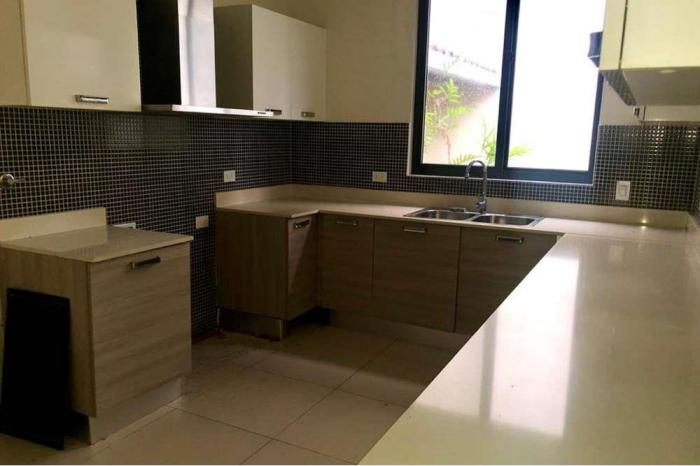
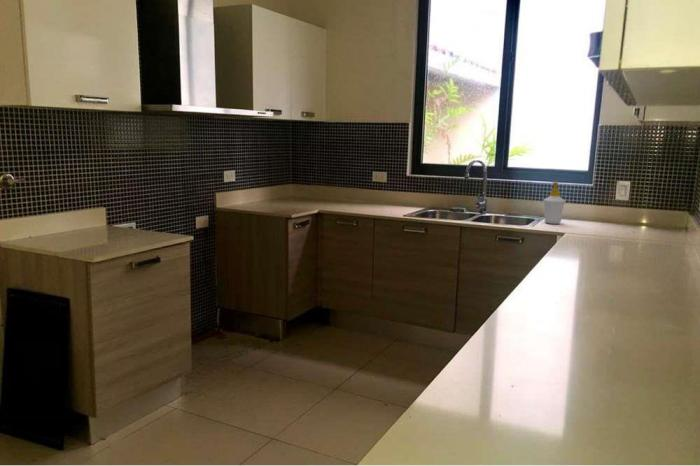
+ soap bottle (554, 202)
